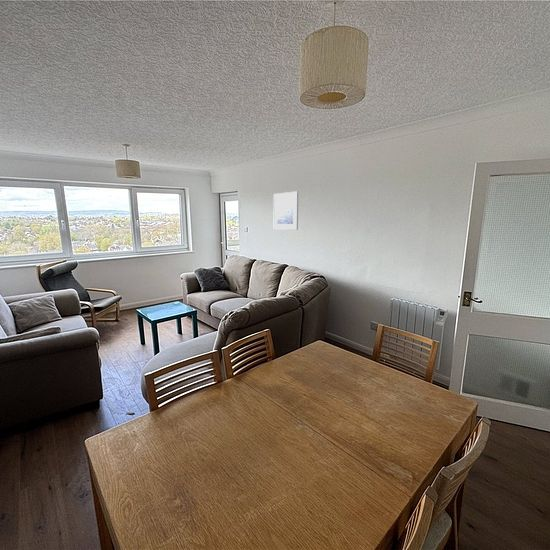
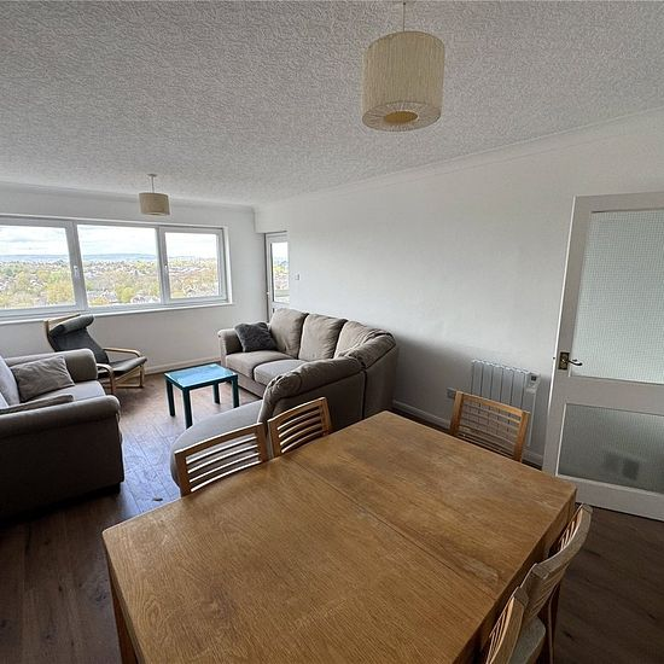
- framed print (285, 211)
